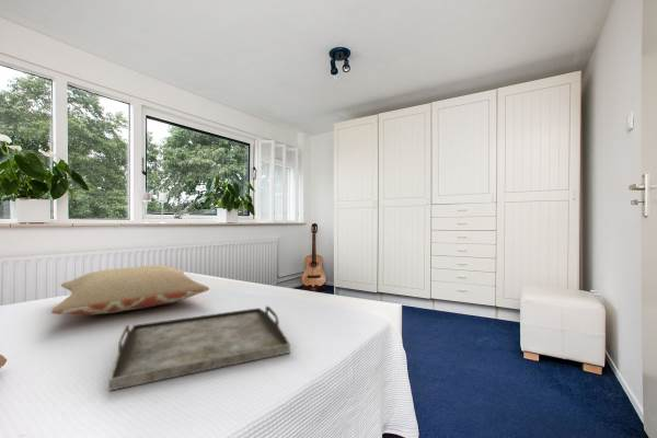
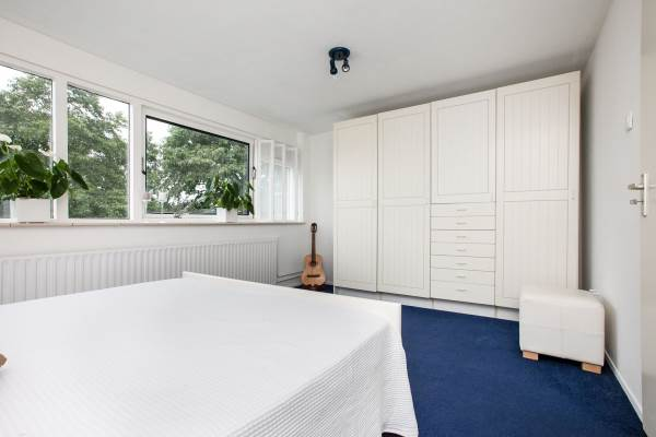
- serving tray (205, 330)
- pillow (134, 286)
